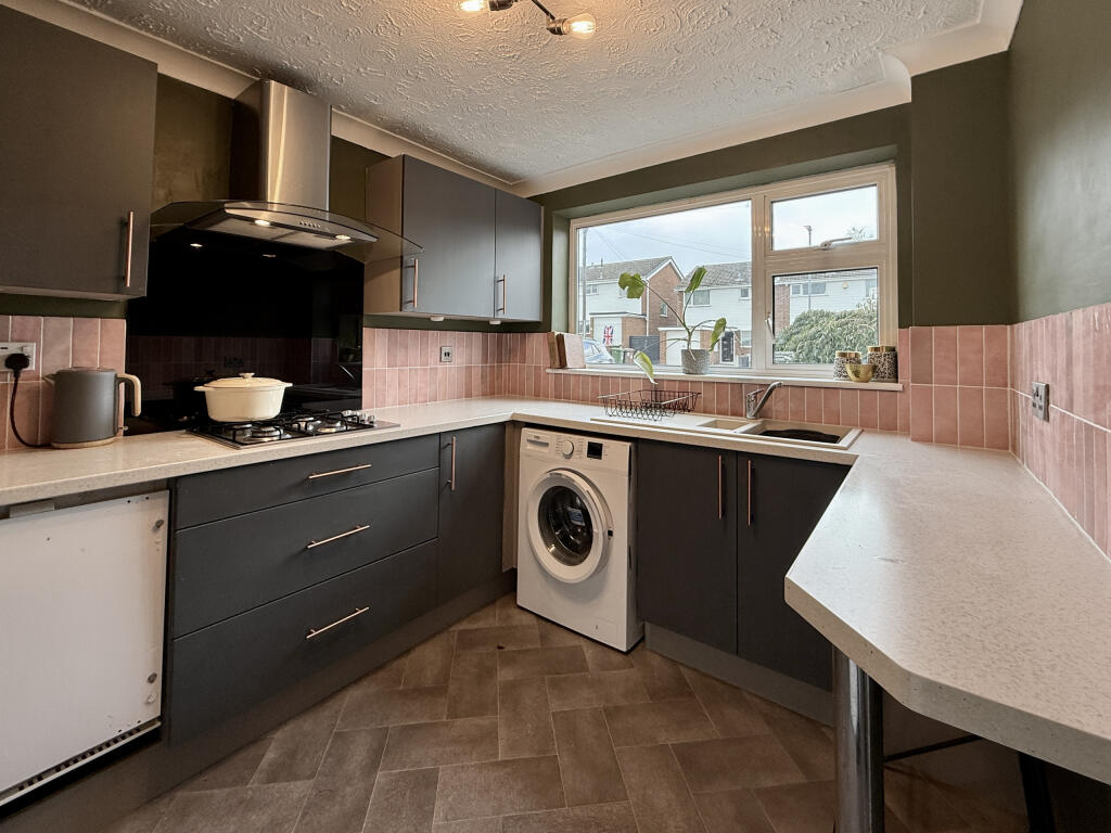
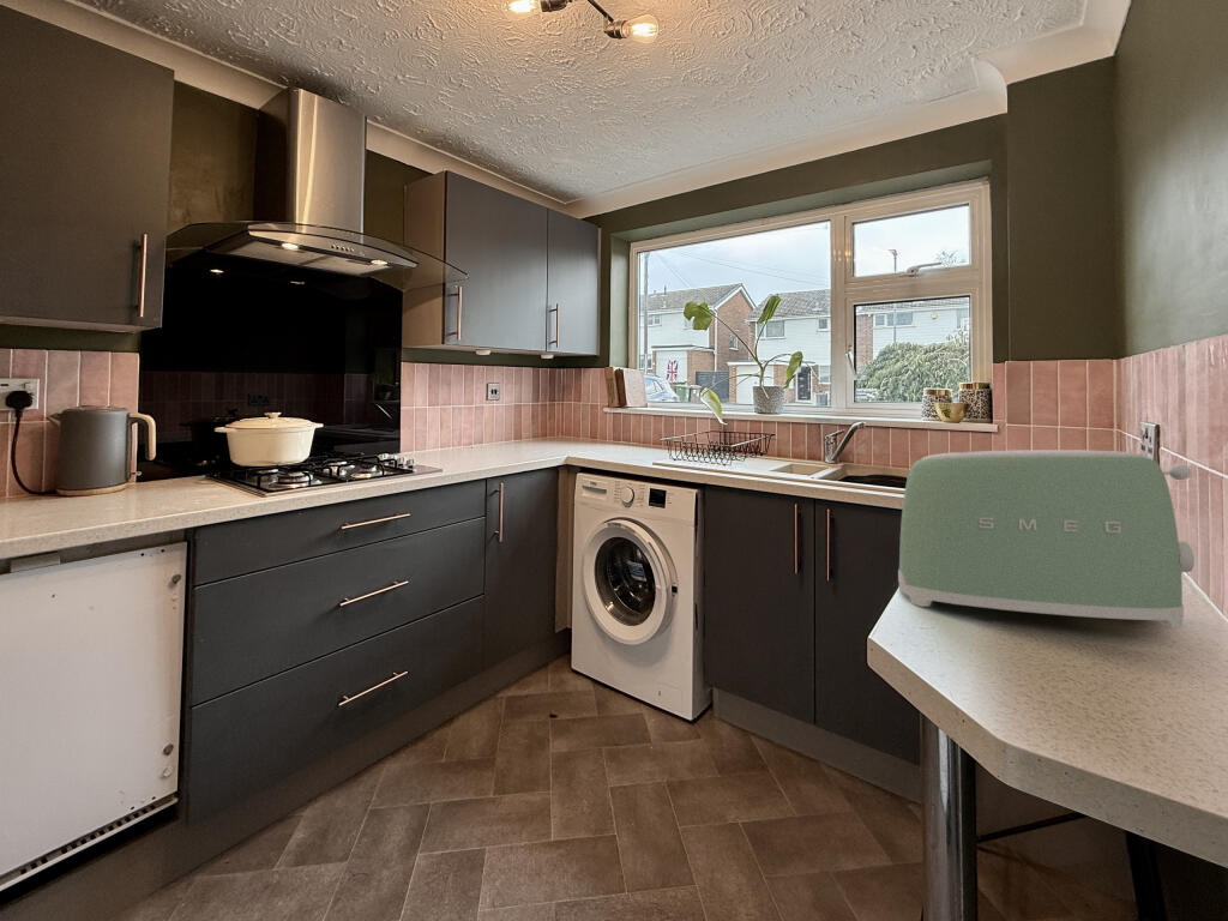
+ toaster (1024, 528)
